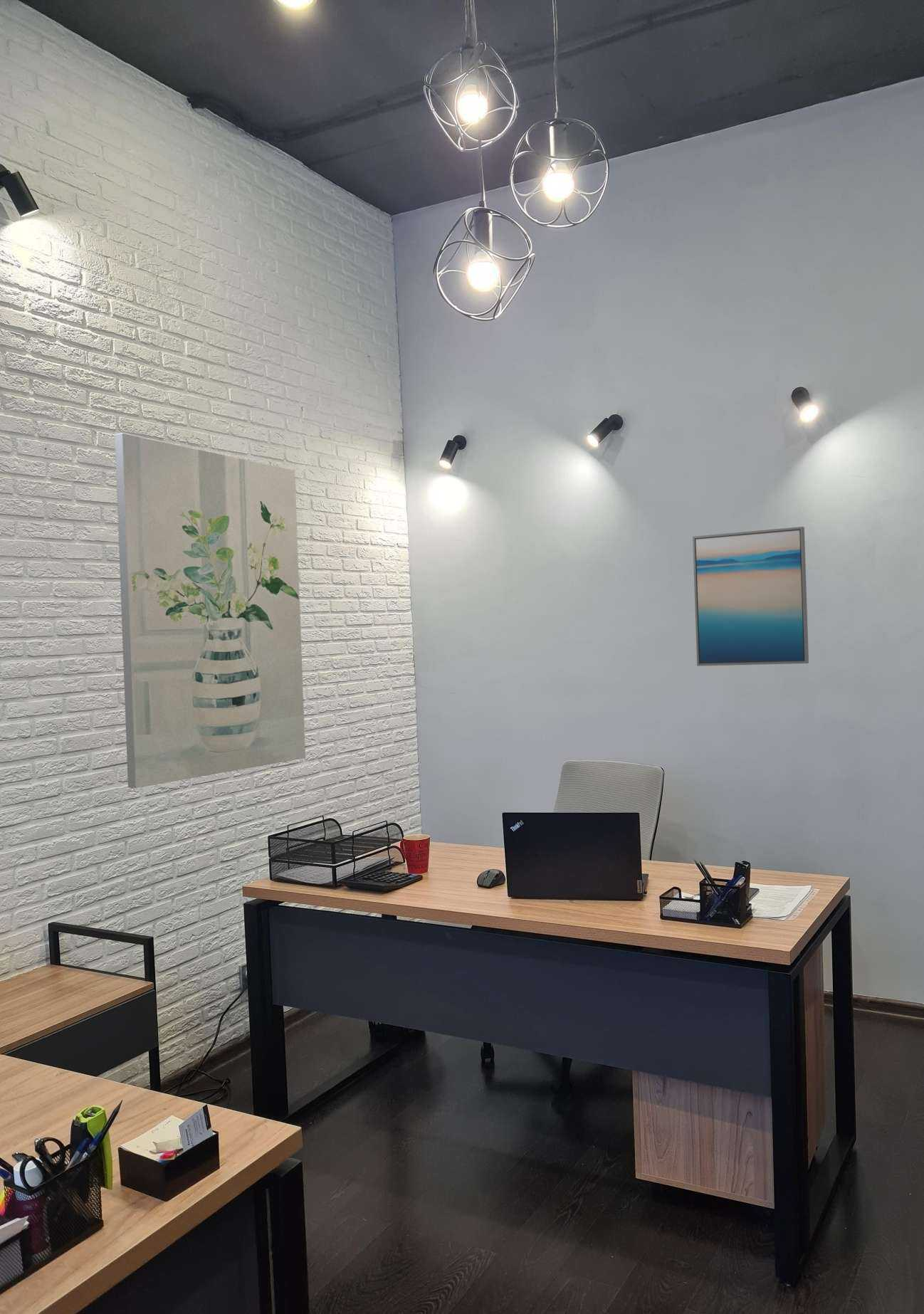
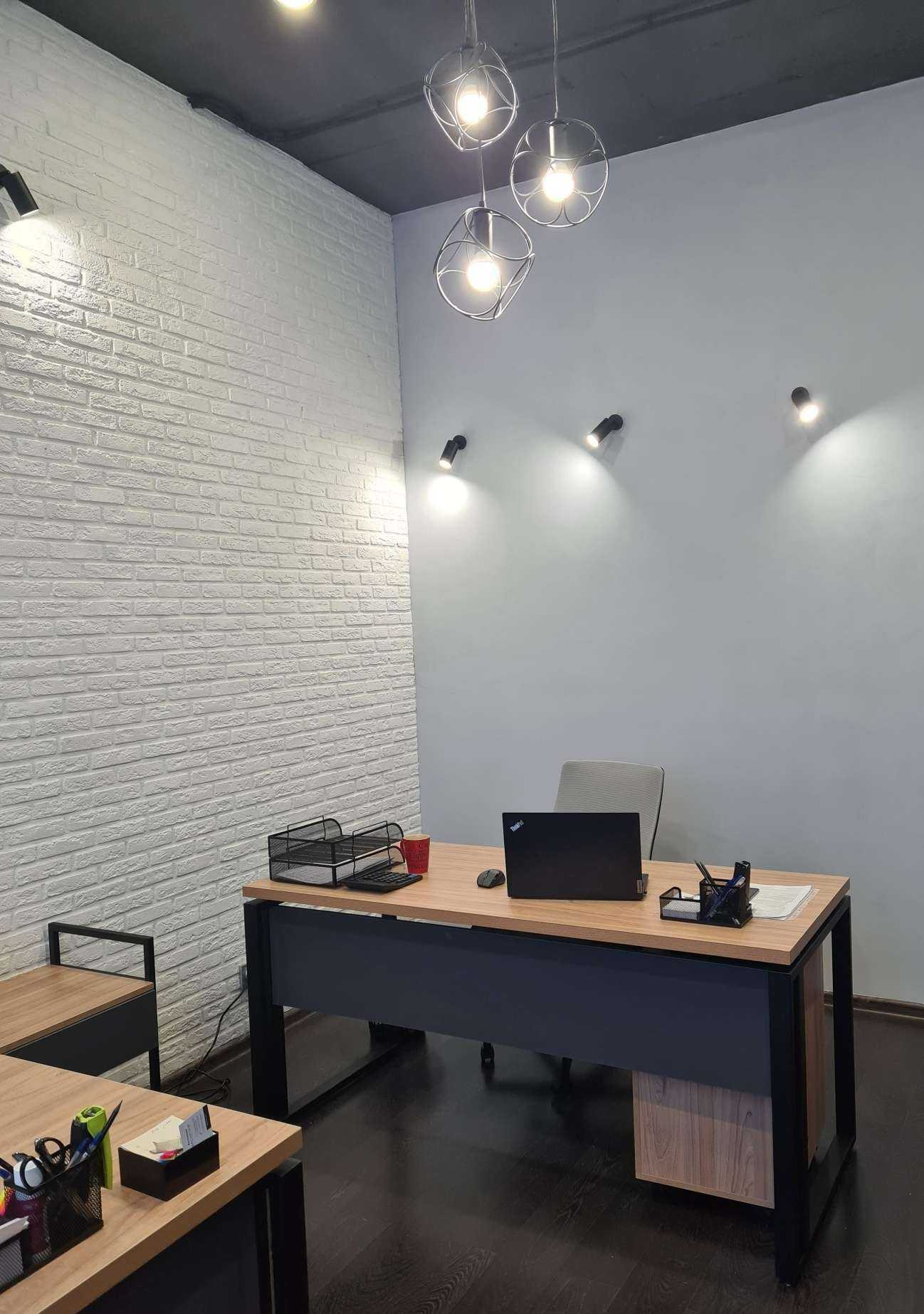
- wall art (749, 598)
- wall art (219, 612)
